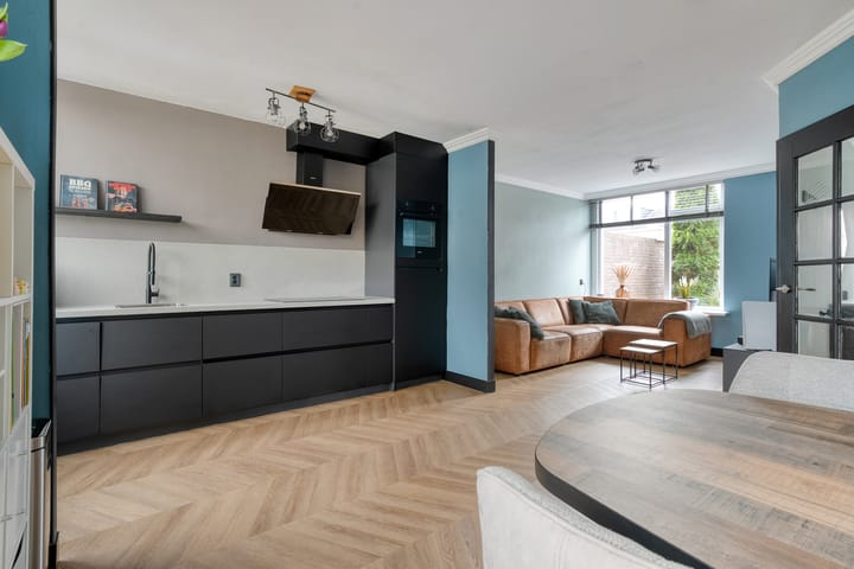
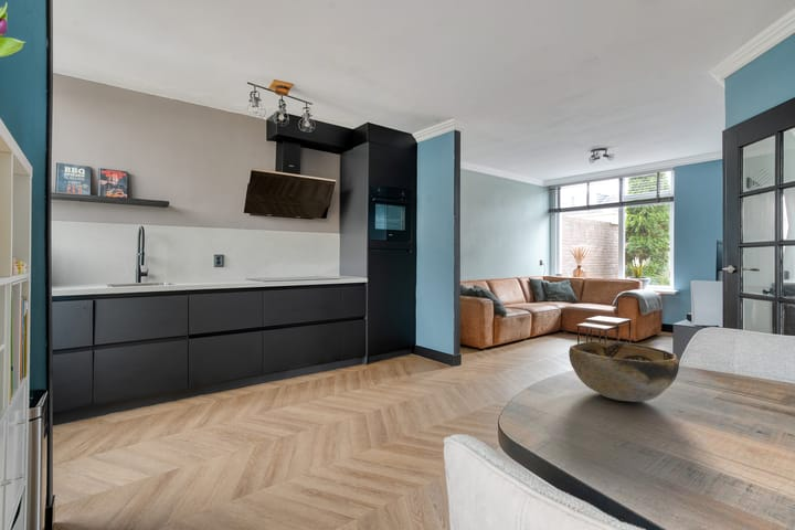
+ decorative bowl (621, 373)
